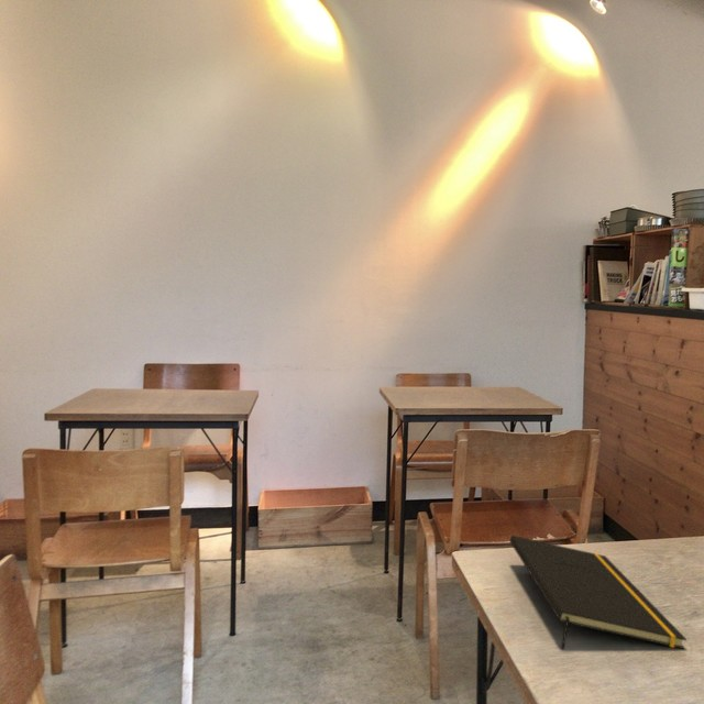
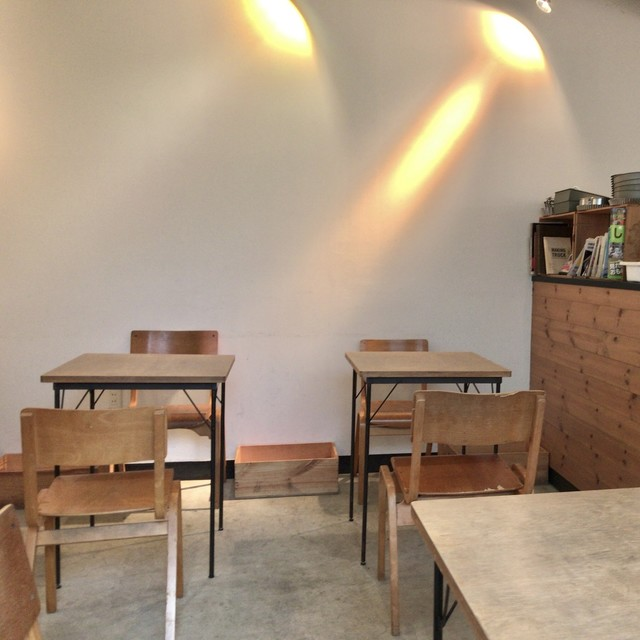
- notepad (585, 584)
